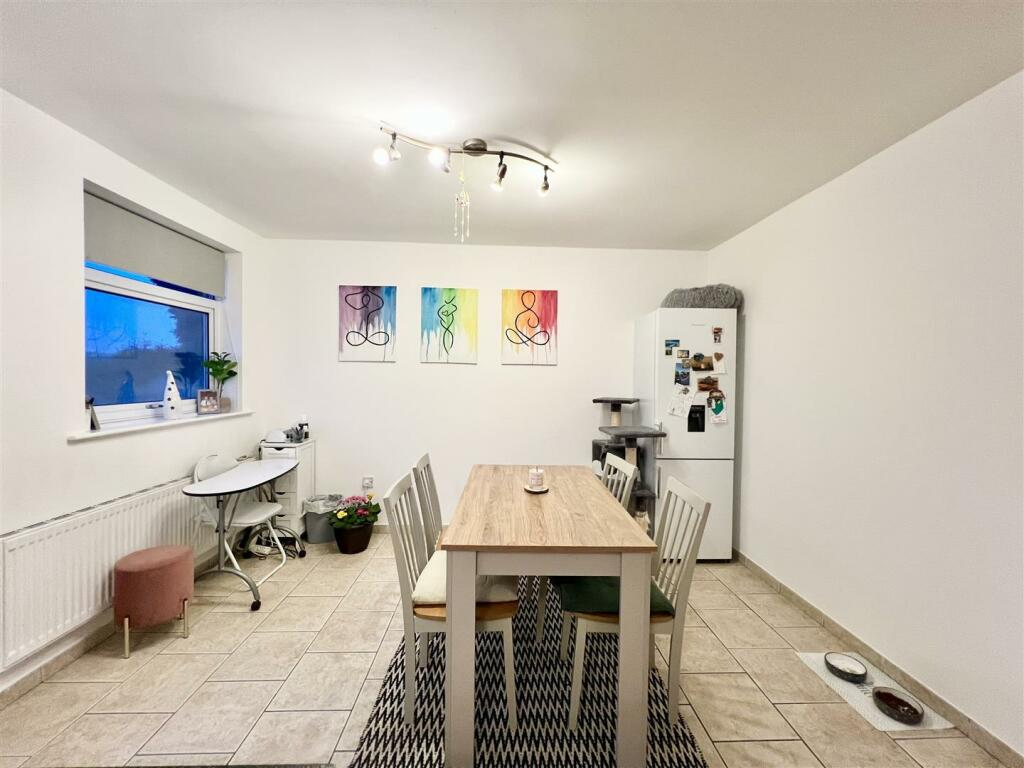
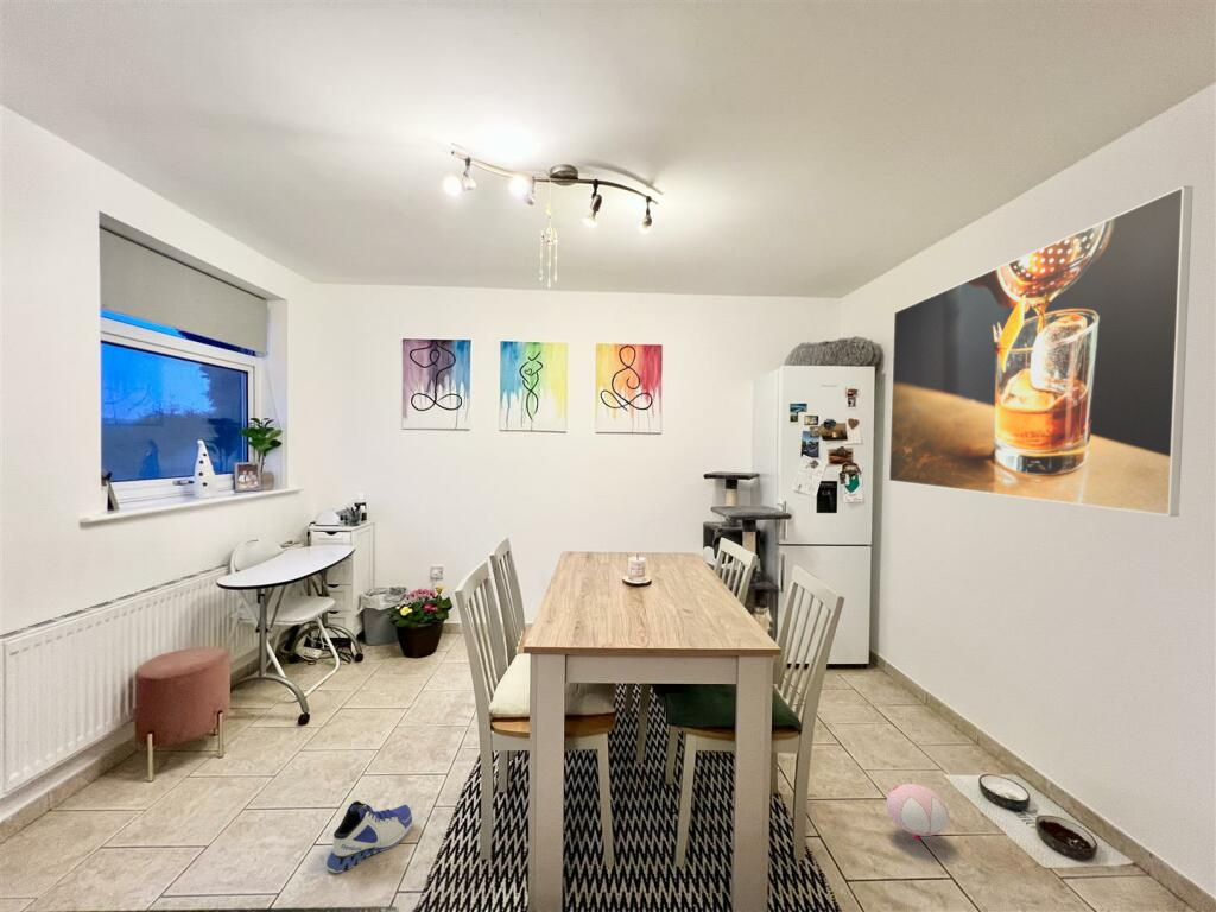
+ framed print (990, 381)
+ ball (917, 813)
+ sneaker (372, 823)
